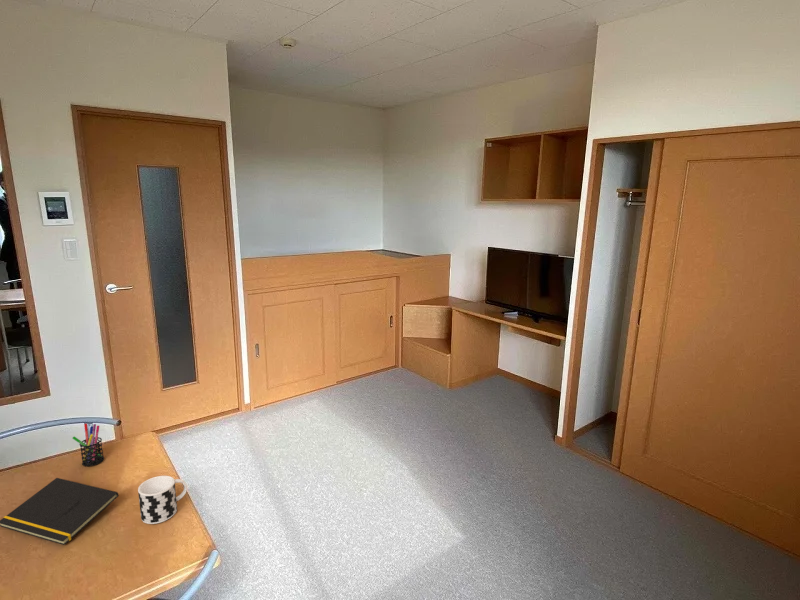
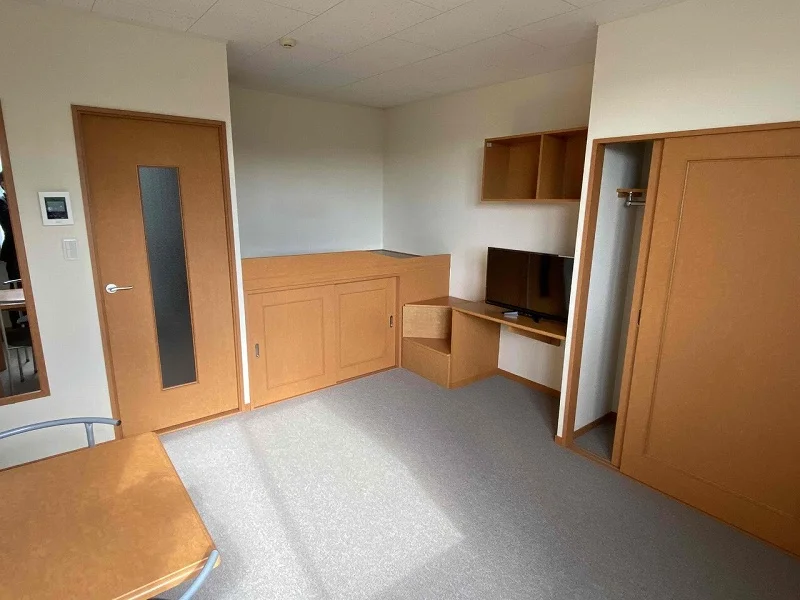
- cup (164, 497)
- notepad (60, 508)
- pen holder (88, 444)
